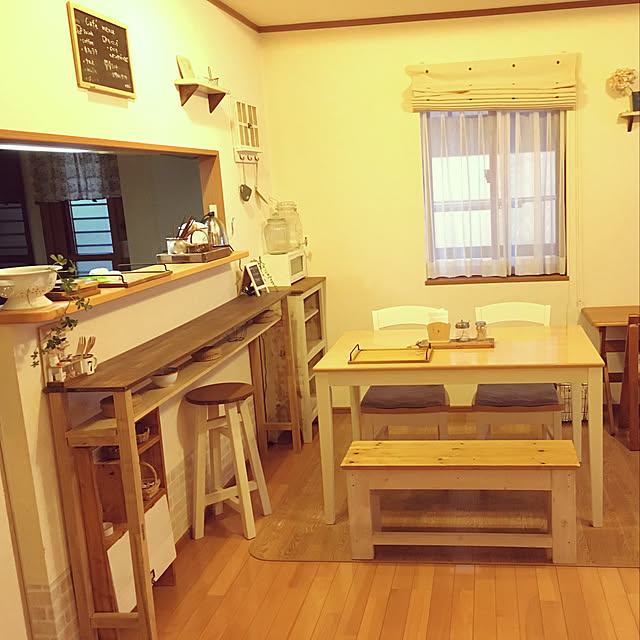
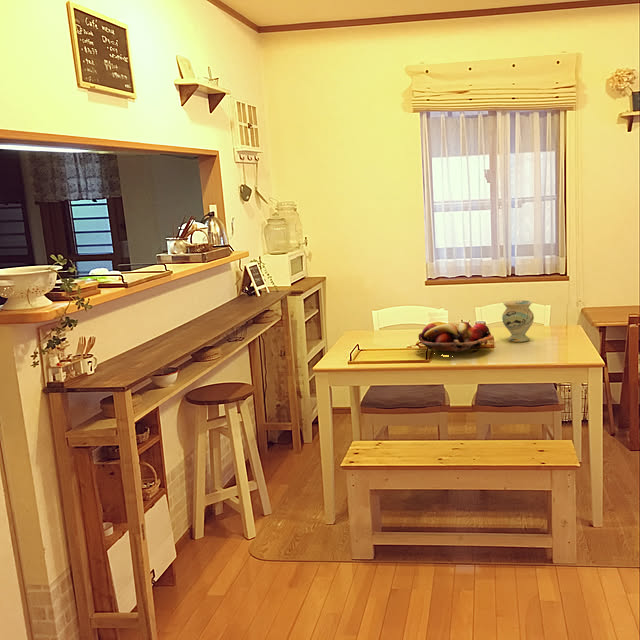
+ vase (517, 321)
+ fruit basket (455, 336)
